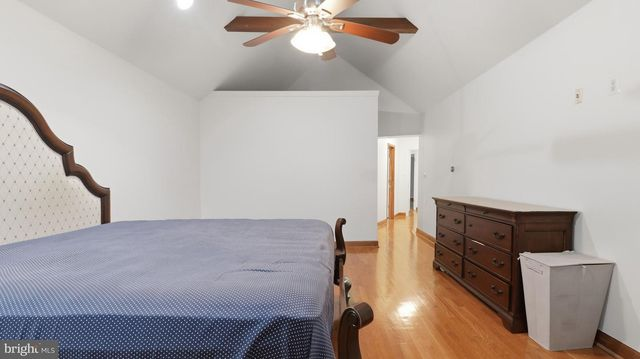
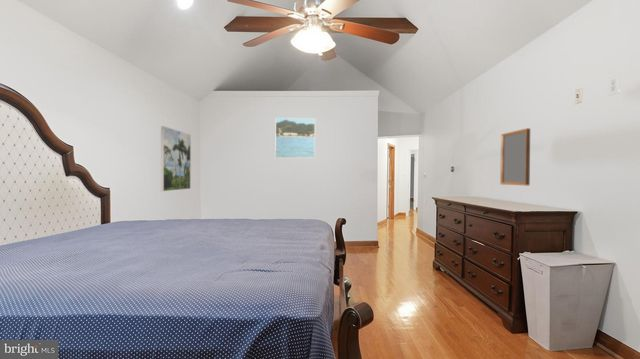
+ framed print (177, 160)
+ home mirror (514, 158)
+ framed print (295, 138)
